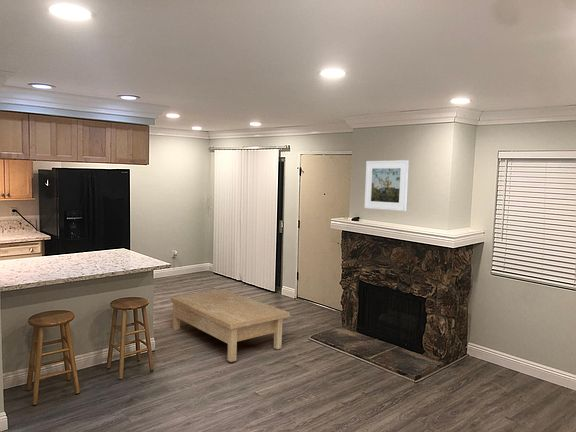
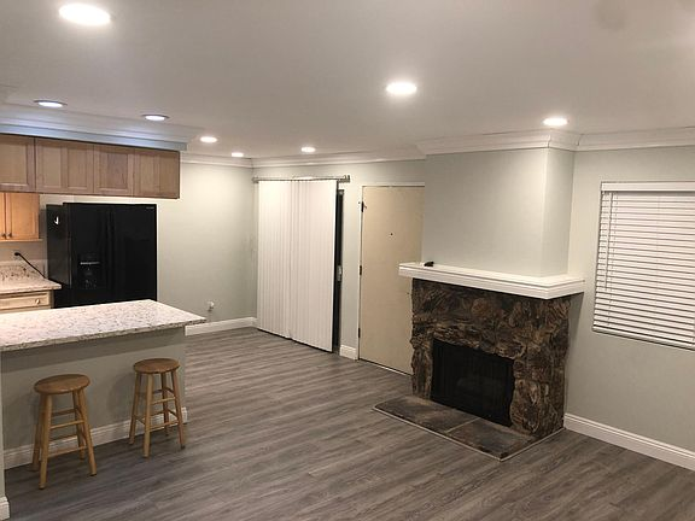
- coffee table (226, 321)
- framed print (385, 185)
